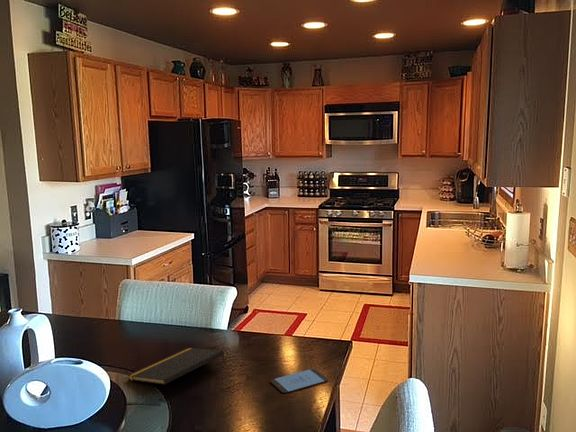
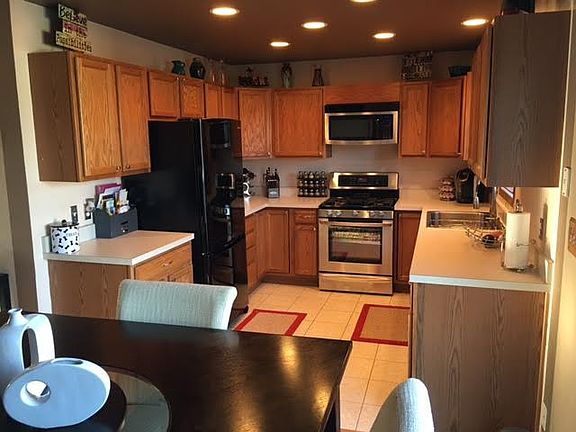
- notepad (177, 364)
- smartphone (299, 380)
